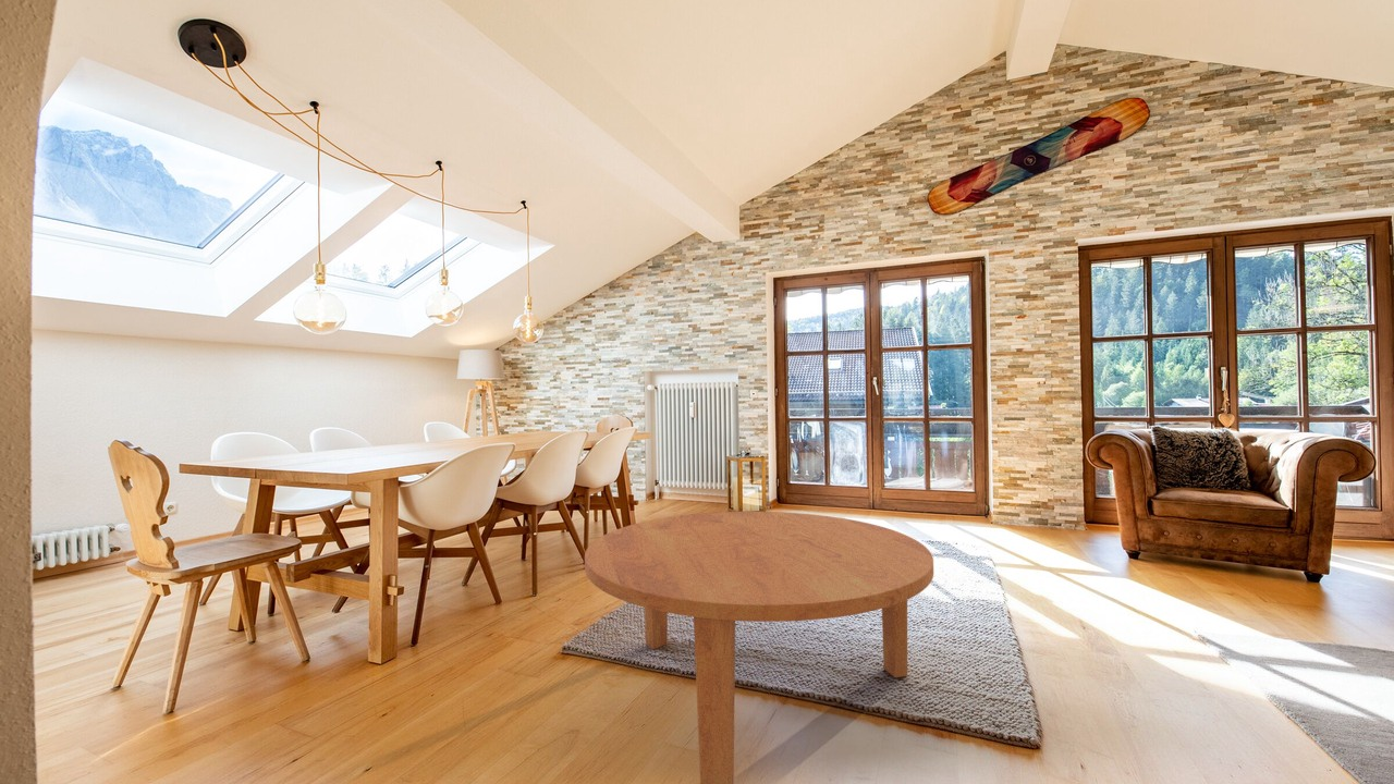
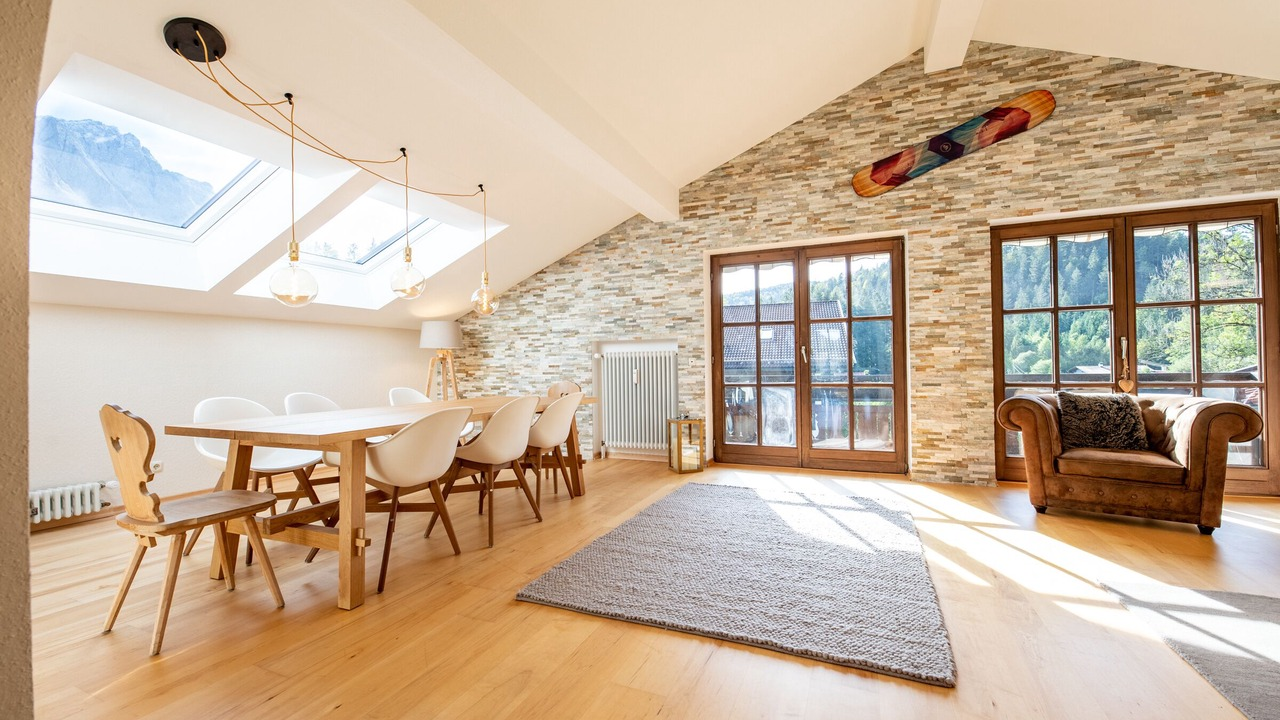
- coffee table (755, 618)
